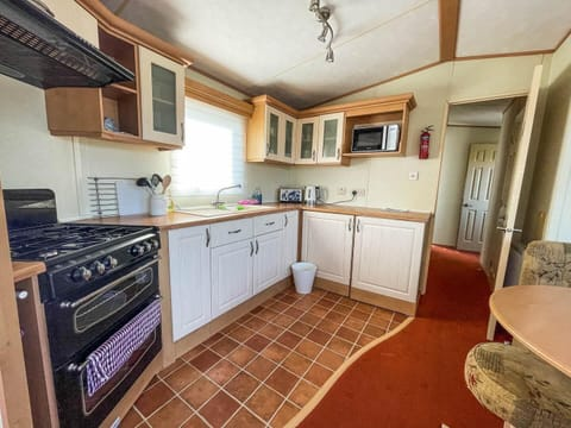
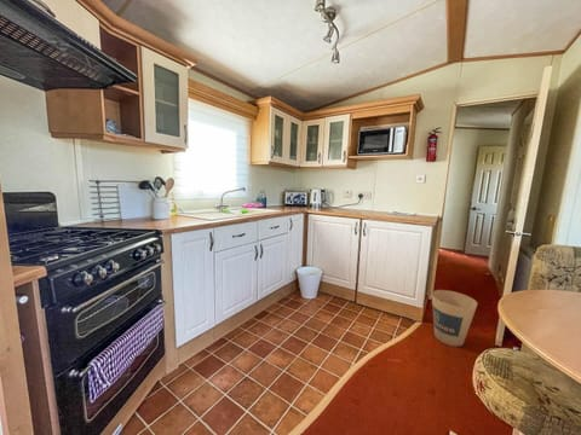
+ trash can (450, 318)
